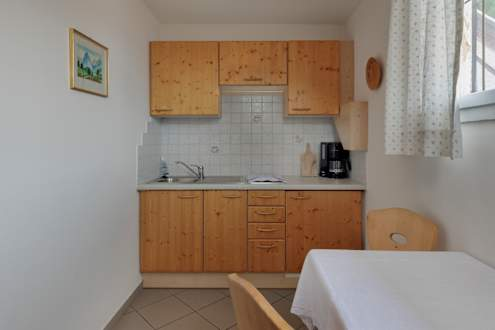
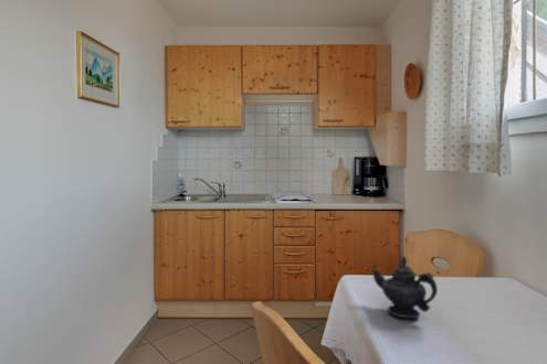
+ teapot (400, 283)
